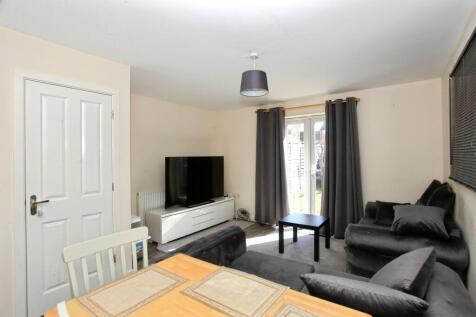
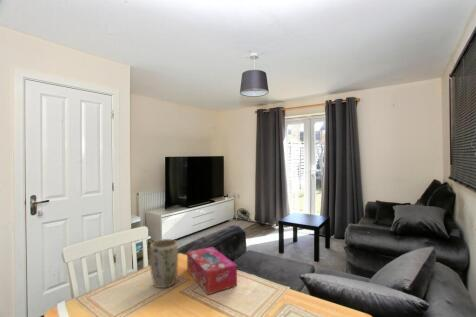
+ plant pot (164, 263)
+ tissue box (210, 267)
